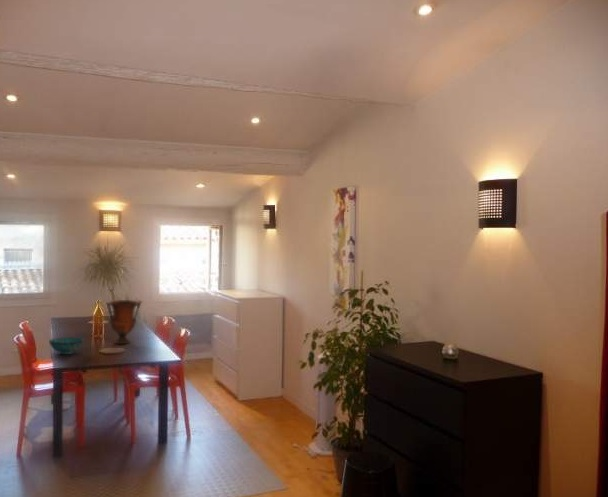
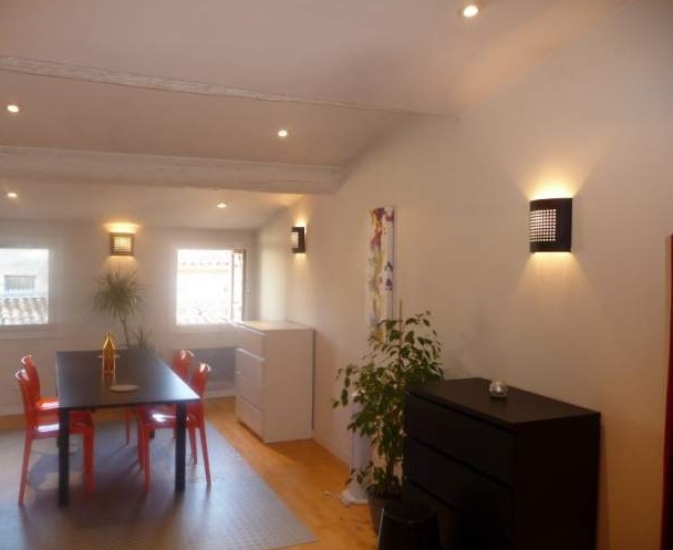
- vase (123, 322)
- decorative bowl (66, 346)
